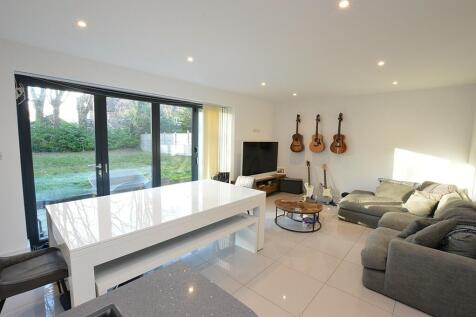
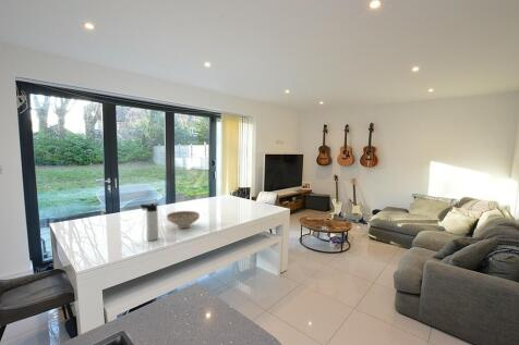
+ decorative bowl (183, 220)
+ thermos bottle (149, 221)
